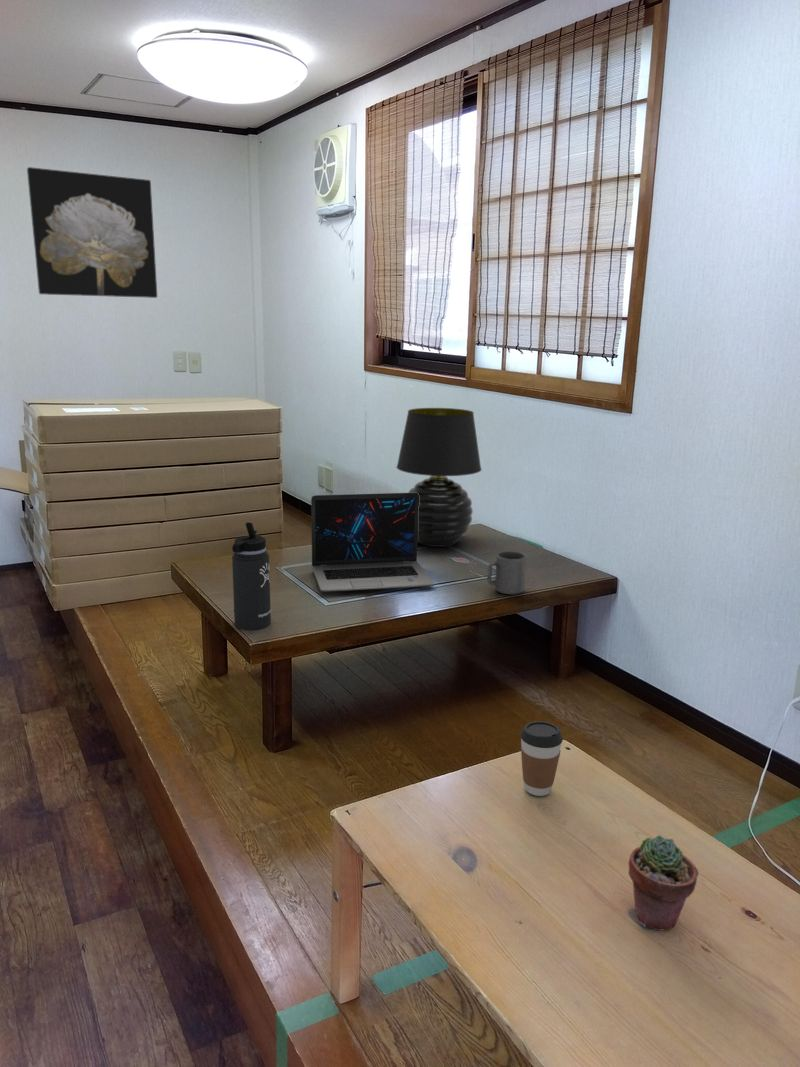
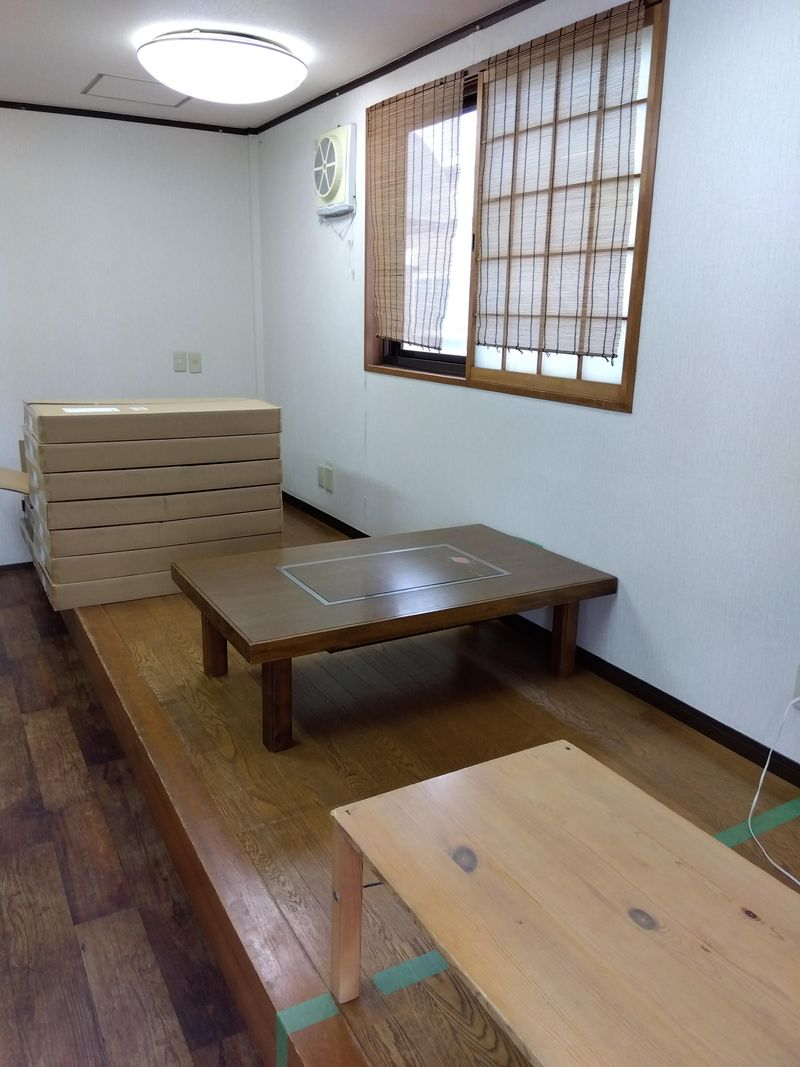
- thermos bottle (248, 574)
- table lamp (438, 478)
- mug (505, 573)
- coffee cup (539, 759)
- wall art (95, 236)
- potted succulent (661, 879)
- laptop (371, 541)
